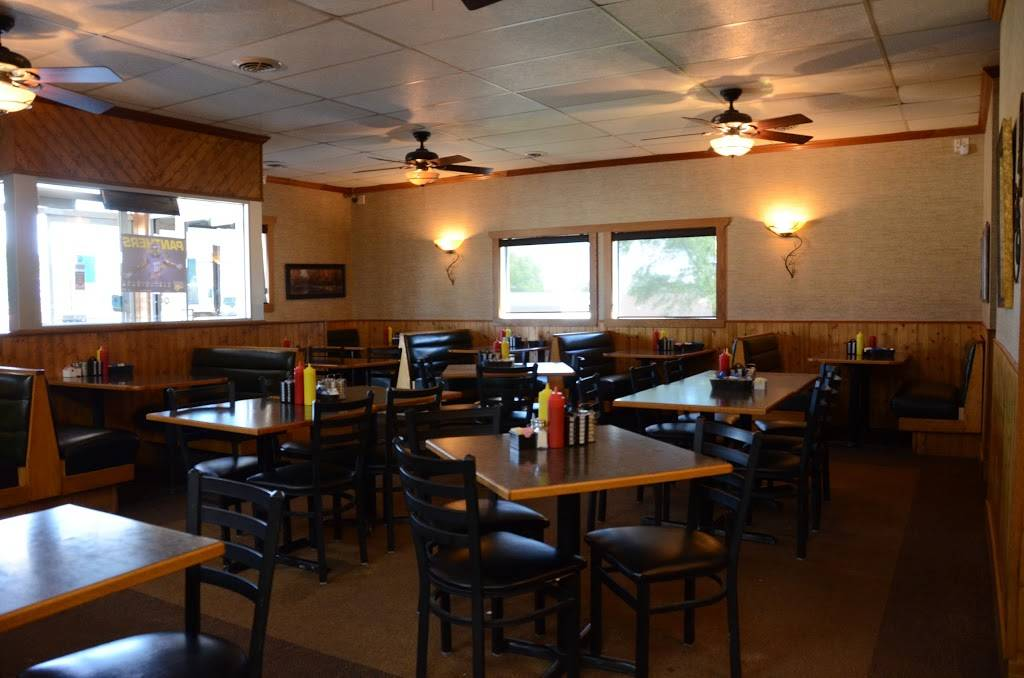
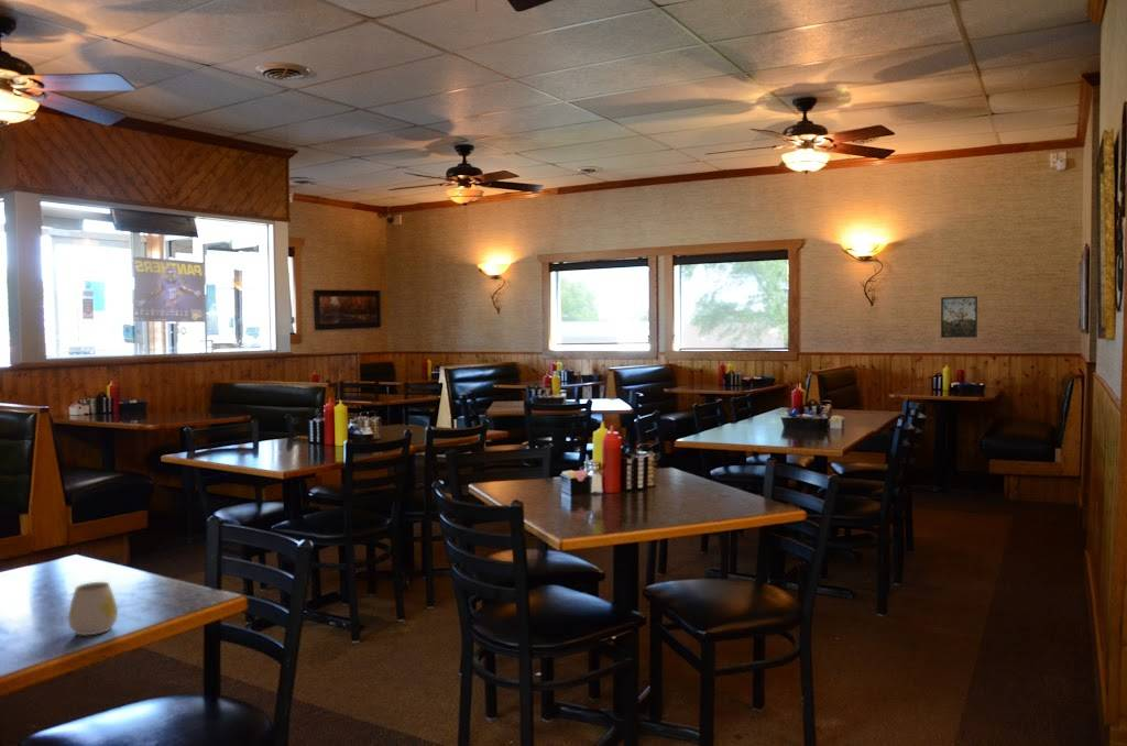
+ mug (95, 605)
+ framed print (959, 317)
